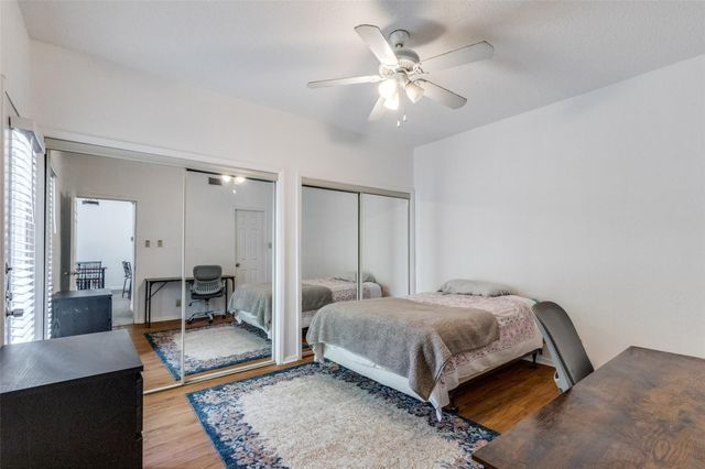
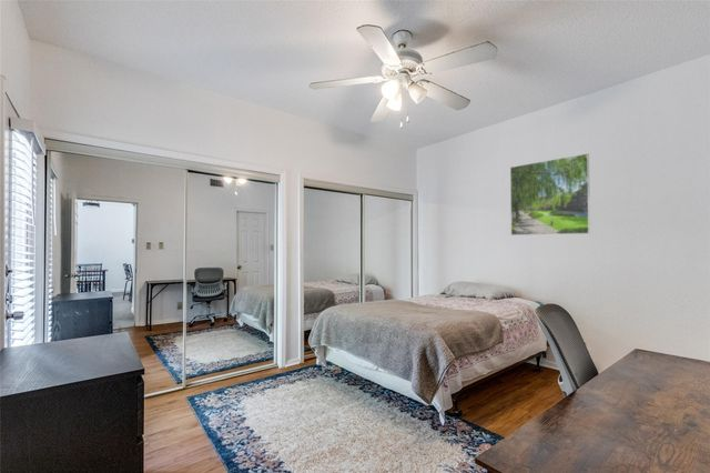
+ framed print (546, 198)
